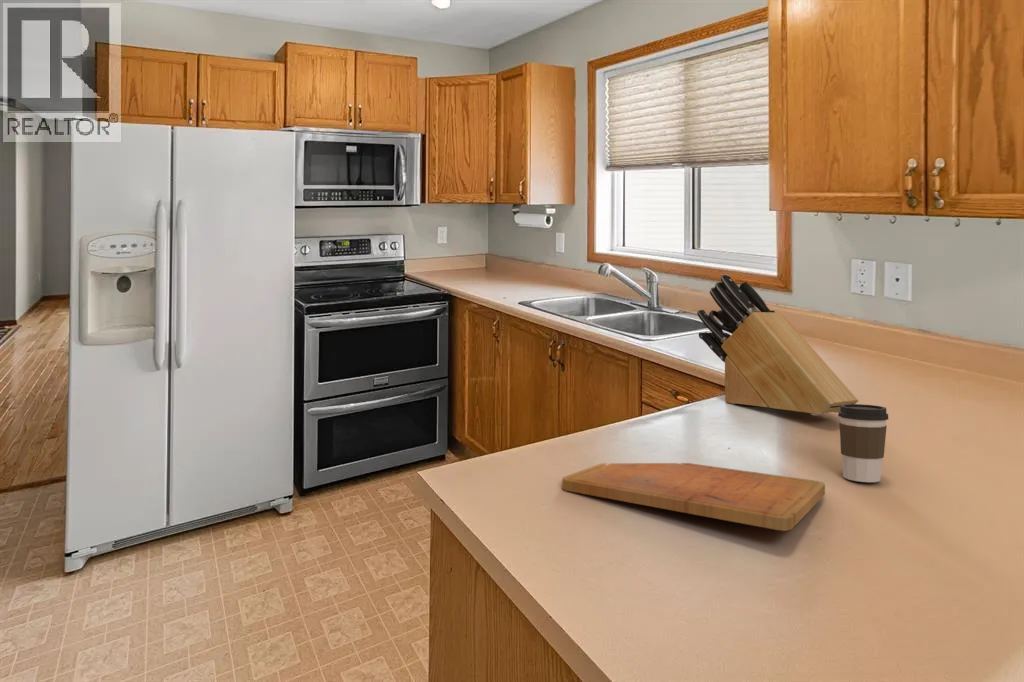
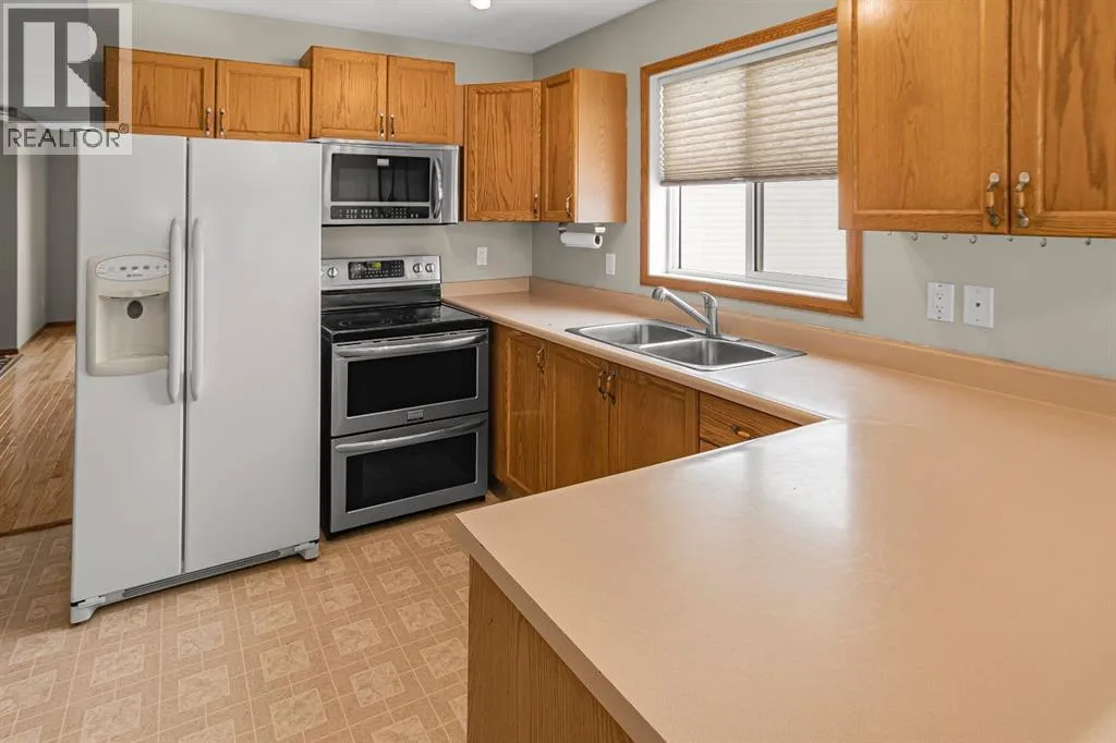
- coffee cup (862, 442)
- cutting board (691, 485)
- knife block (770, 339)
